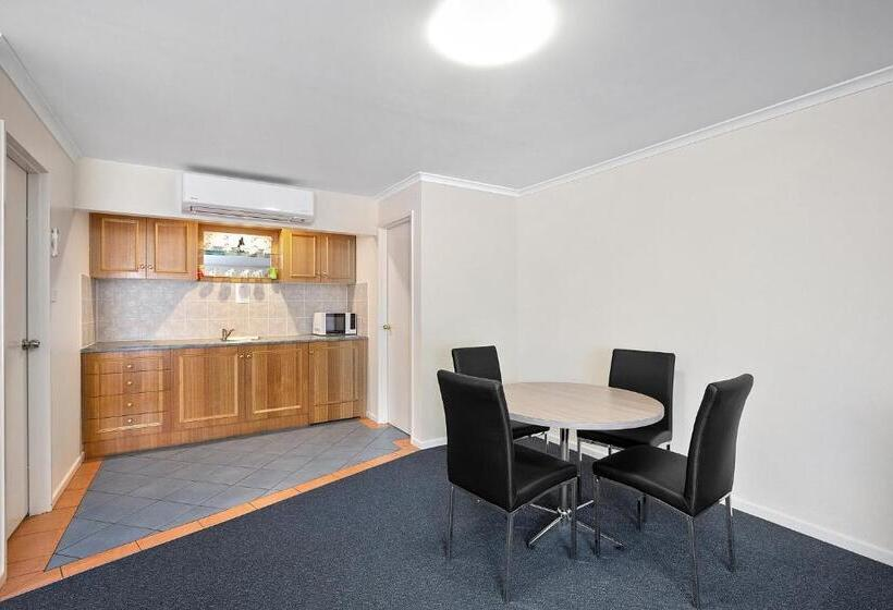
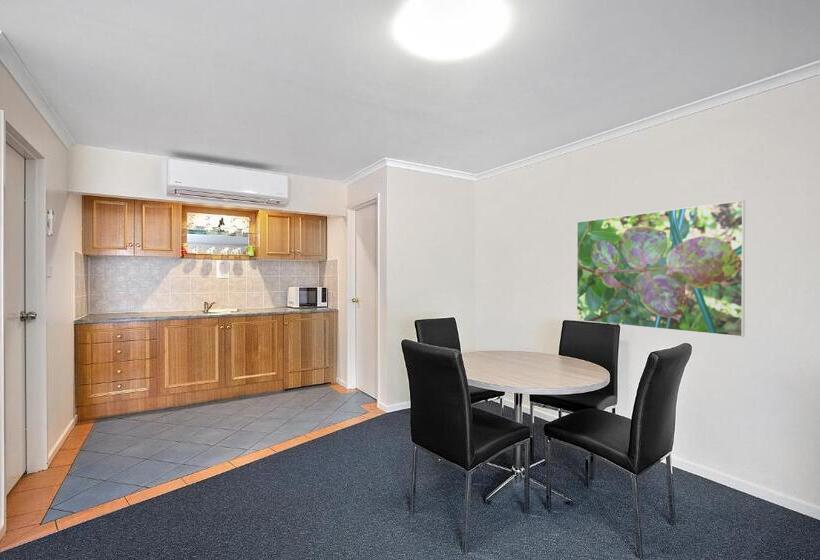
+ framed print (647, 270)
